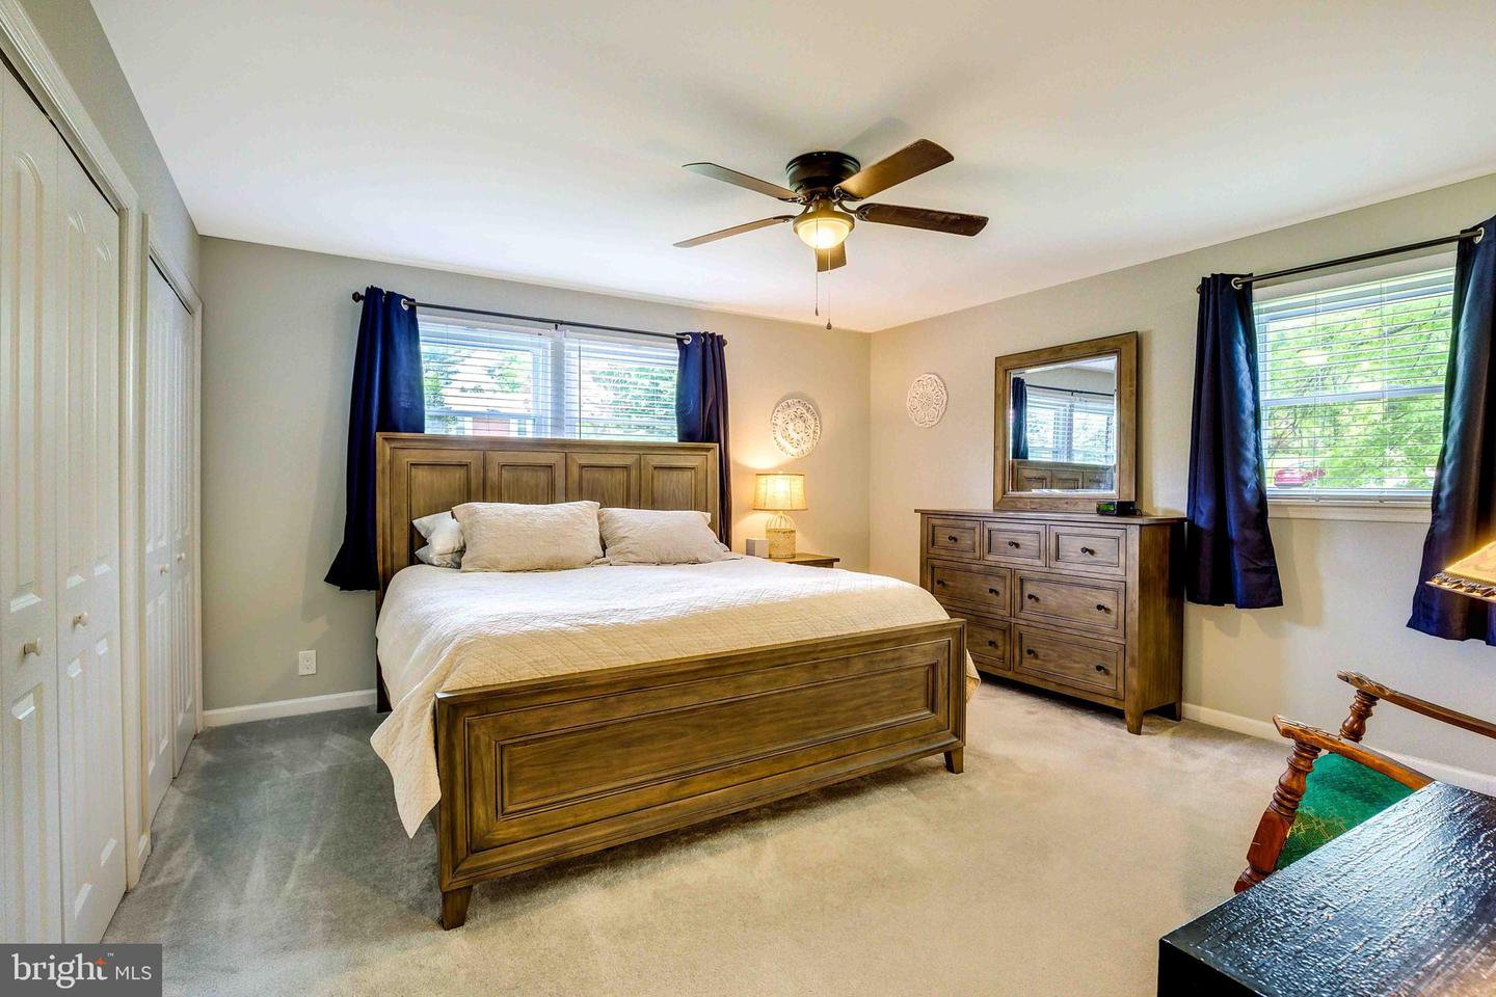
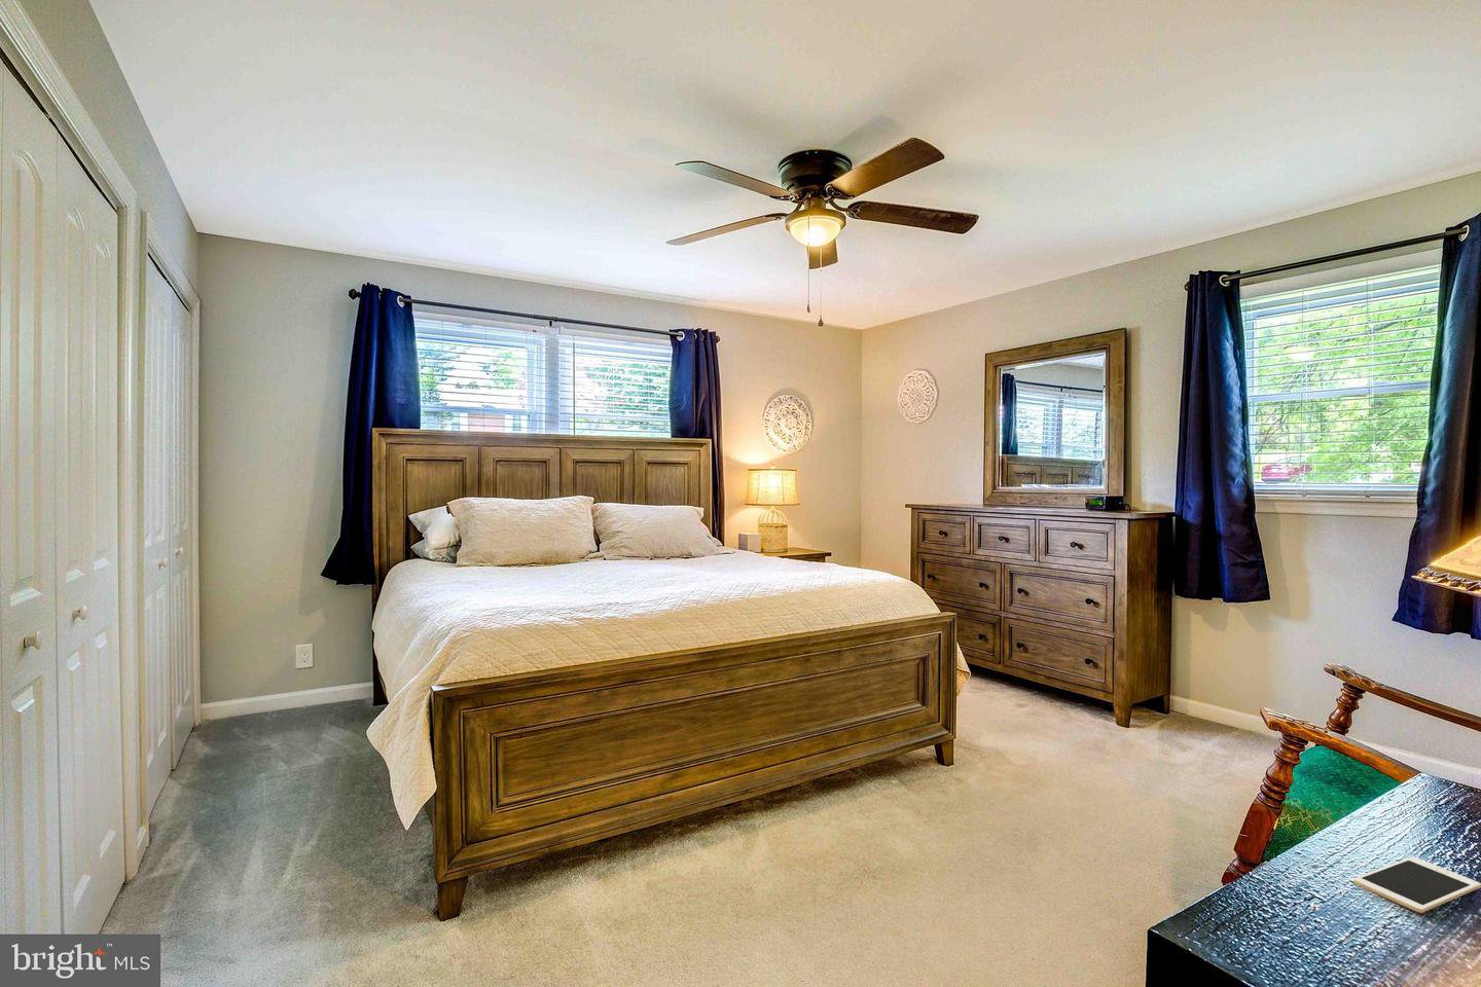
+ cell phone (1416, 883)
